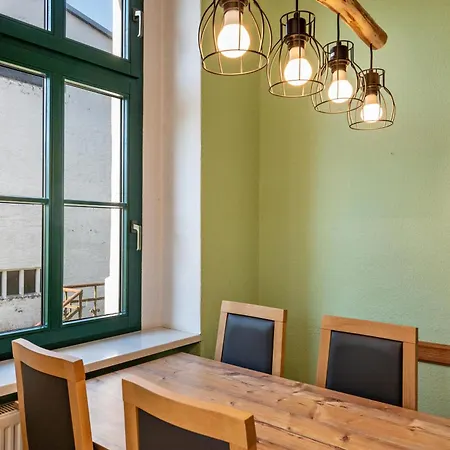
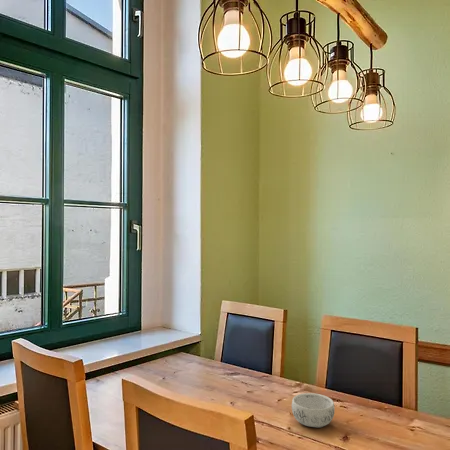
+ decorative bowl (312, 409)
